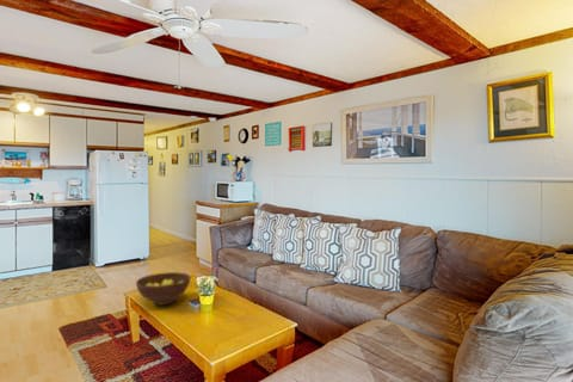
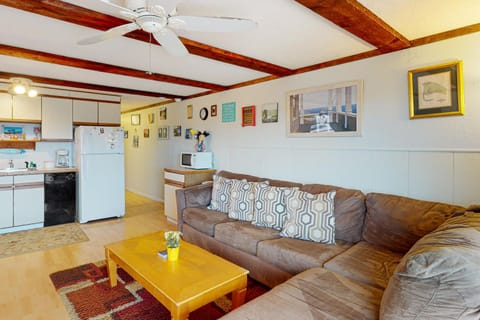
- fruit bowl (164, 290)
